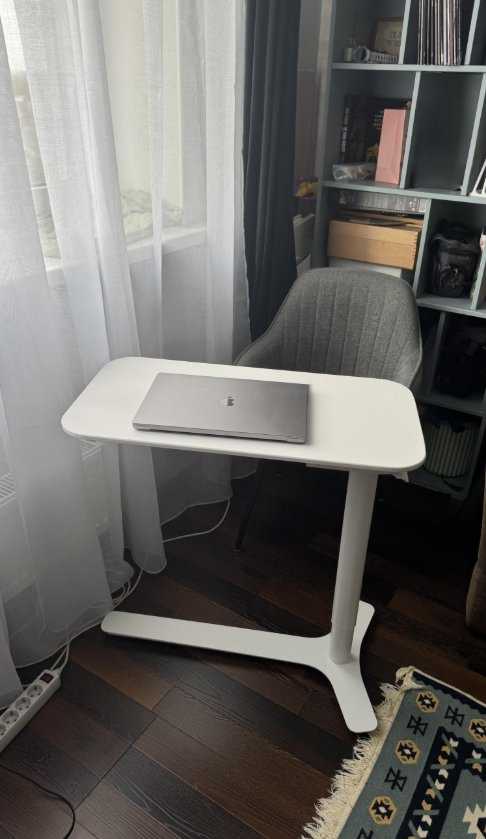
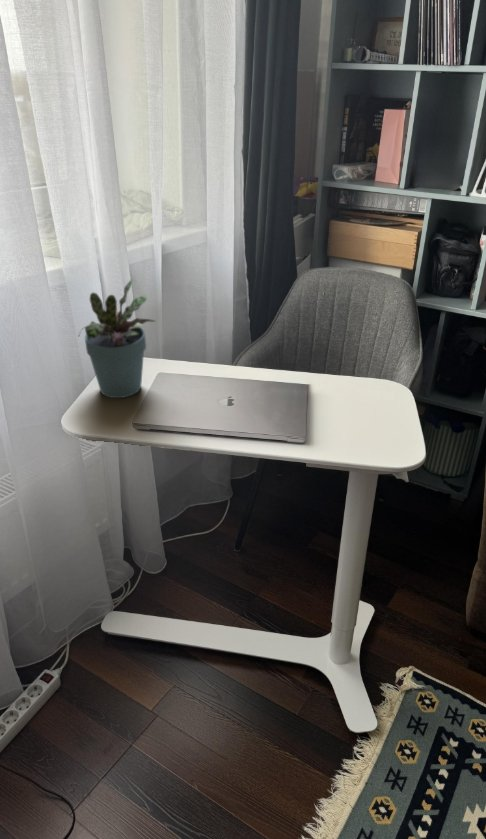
+ potted plant (123, 339)
